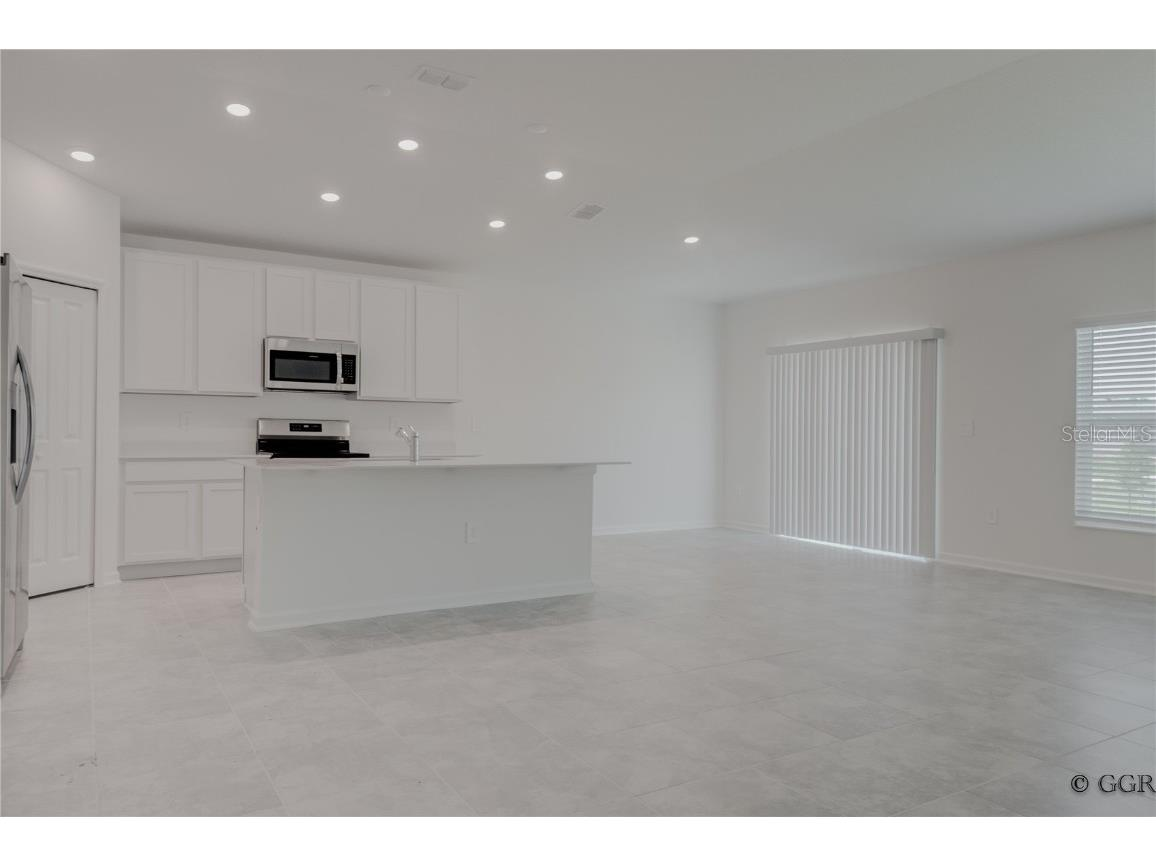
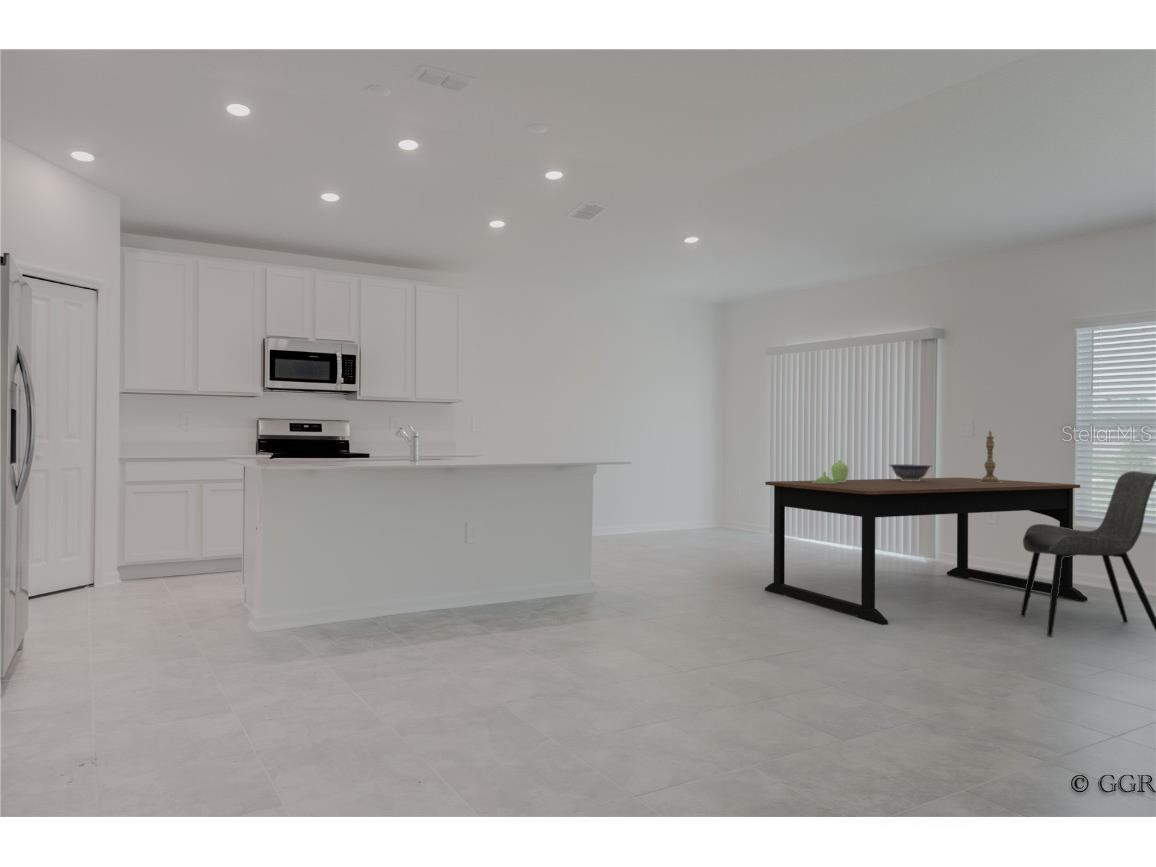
+ decorative bowl (910, 472)
+ vase (831, 470)
+ dining chair (1087, 550)
+ dining table (917, 515)
+ candlestick (990, 455)
